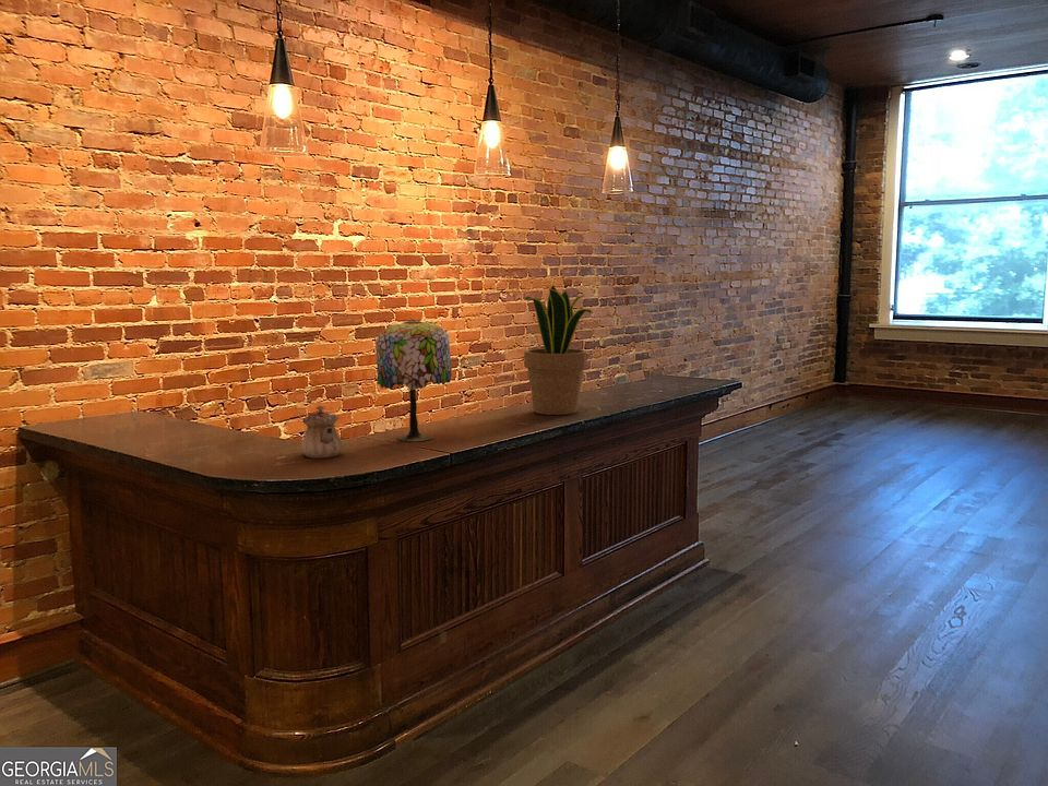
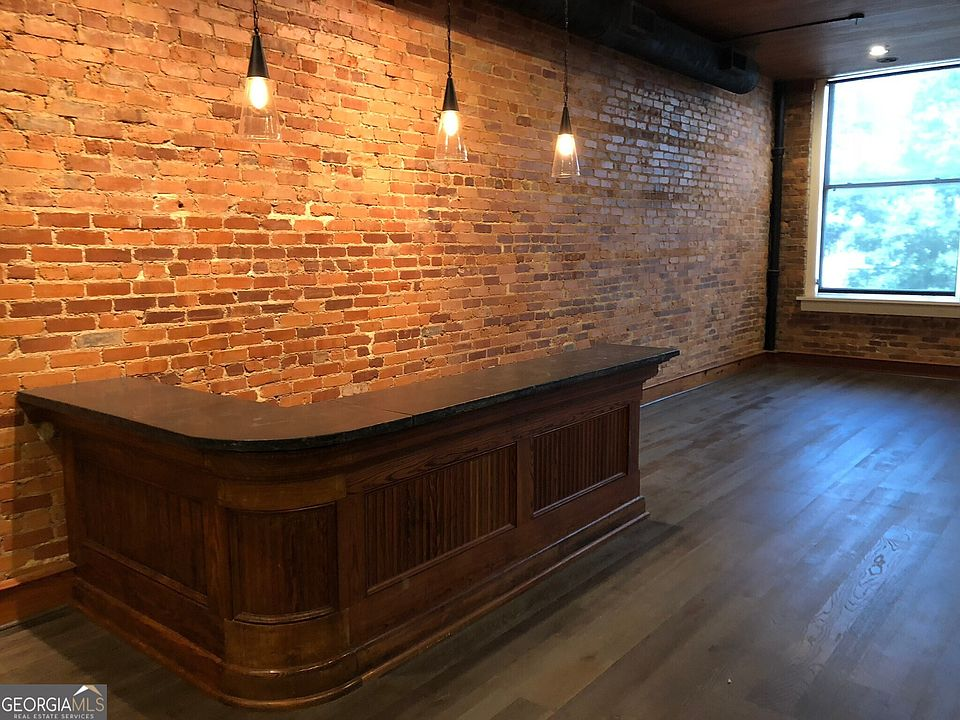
- potted plant (558, 348)
- teapot (320, 429)
- table lamp (415, 378)
